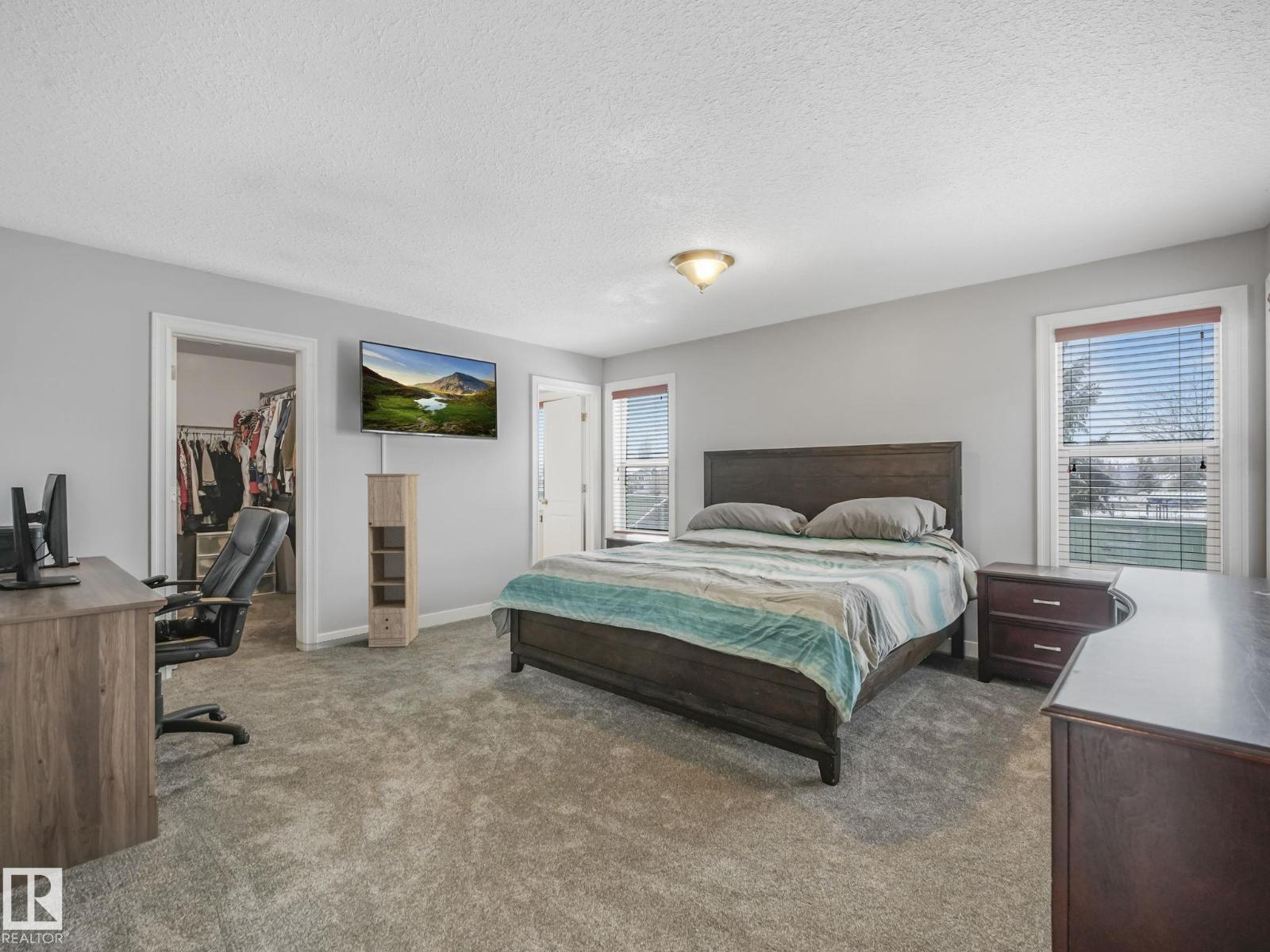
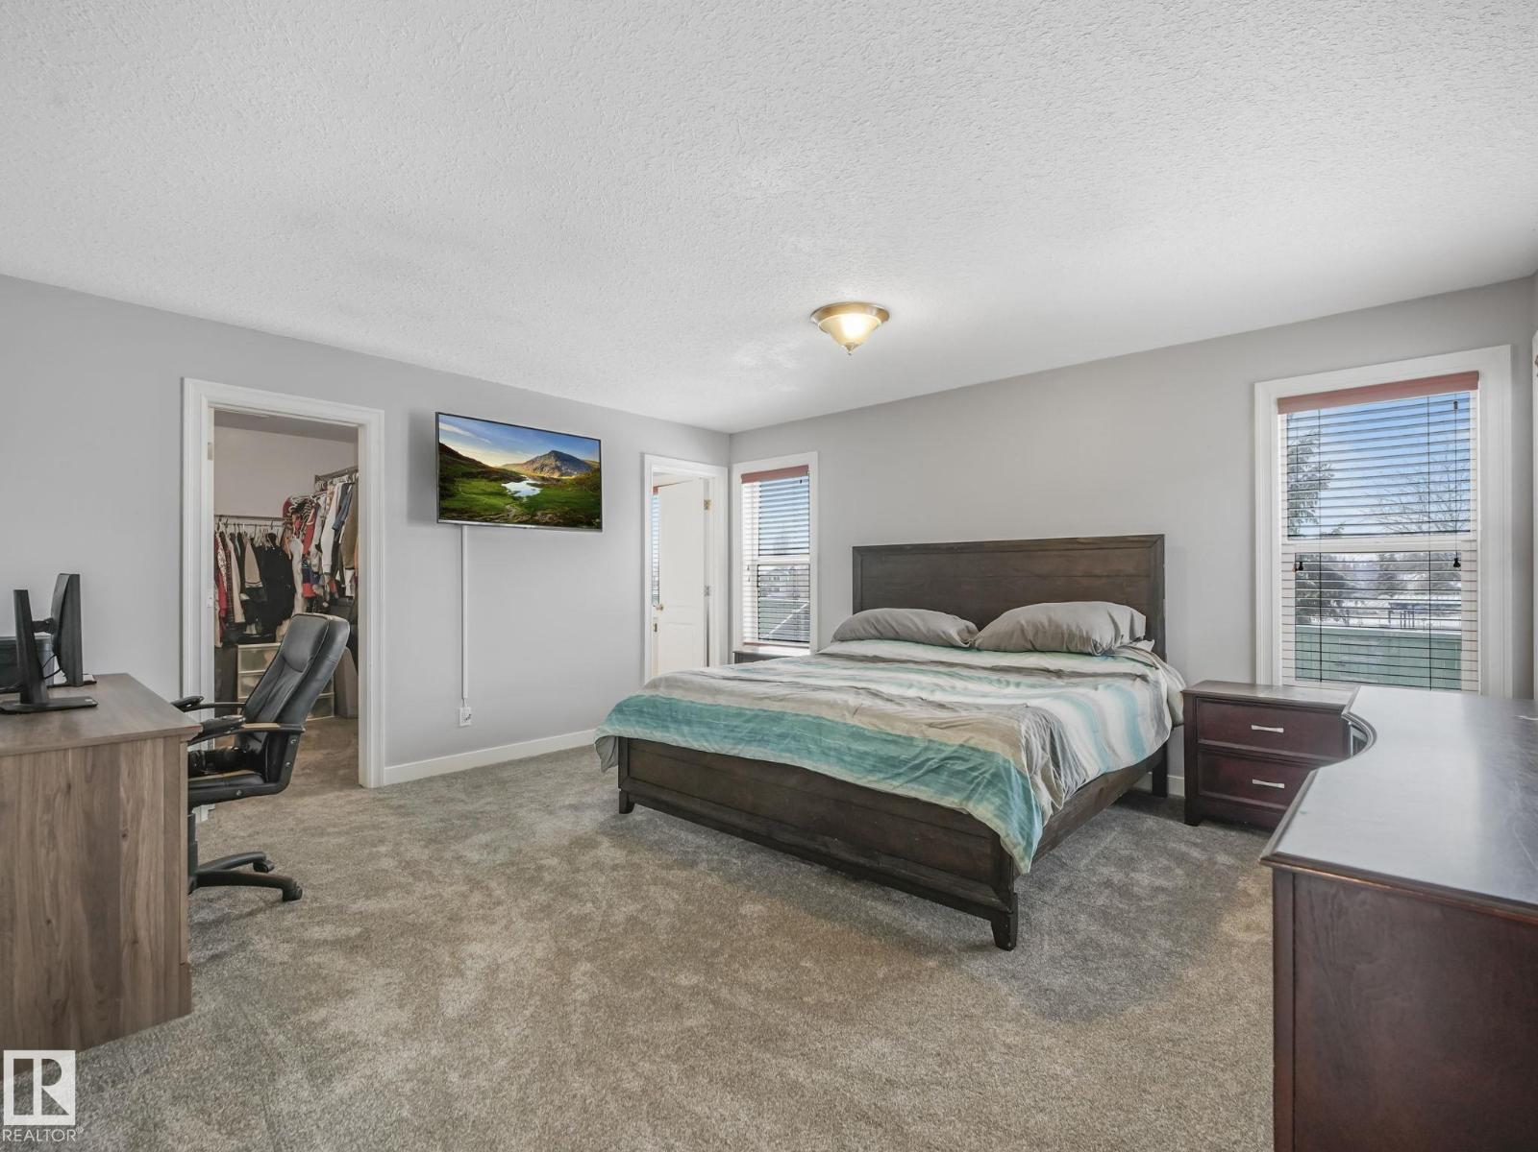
- storage cabinet (394, 557)
